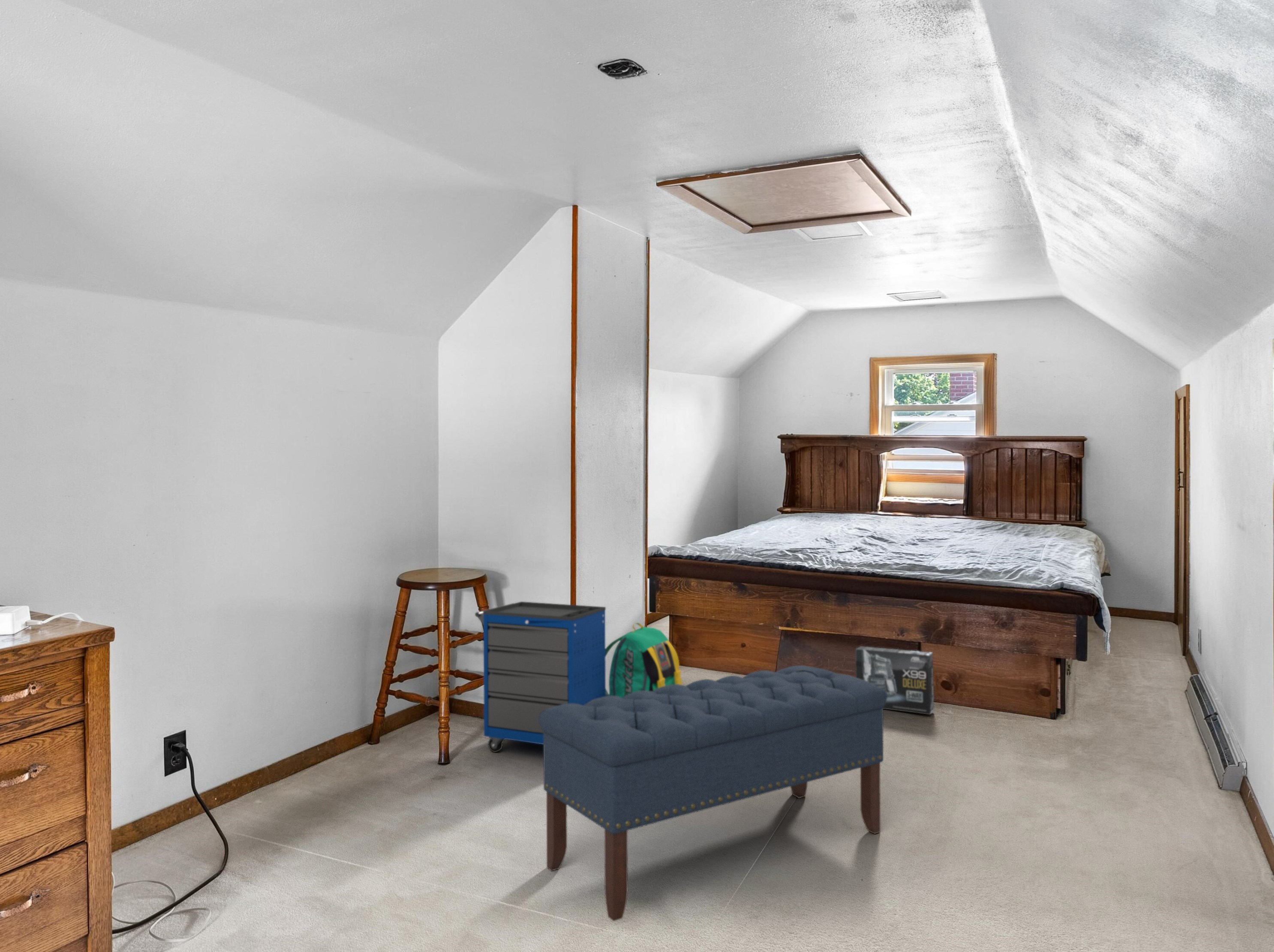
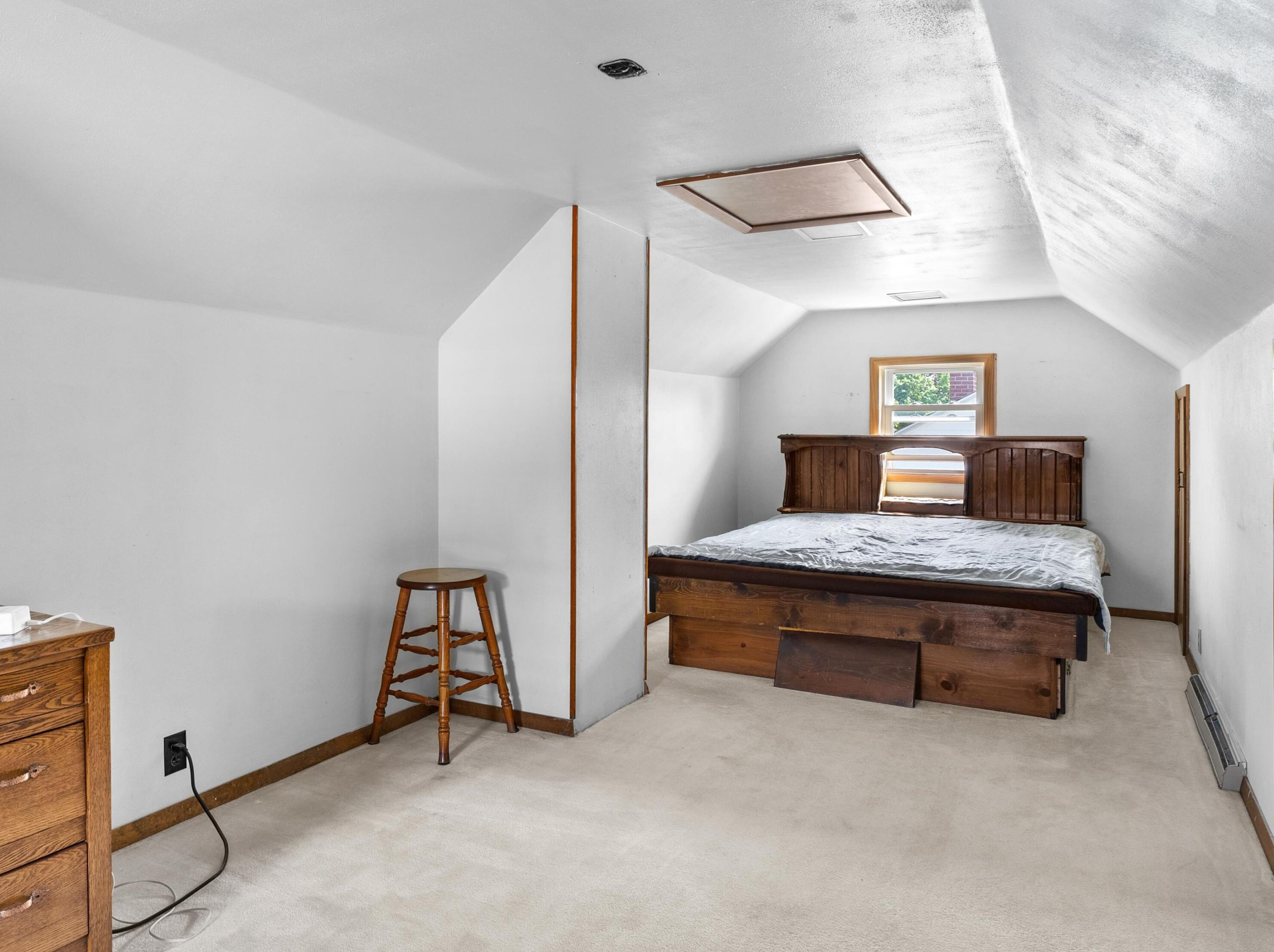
- bench (721, 769)
- cabinet (541, 679)
- backpack (642, 674)
- box (894, 679)
